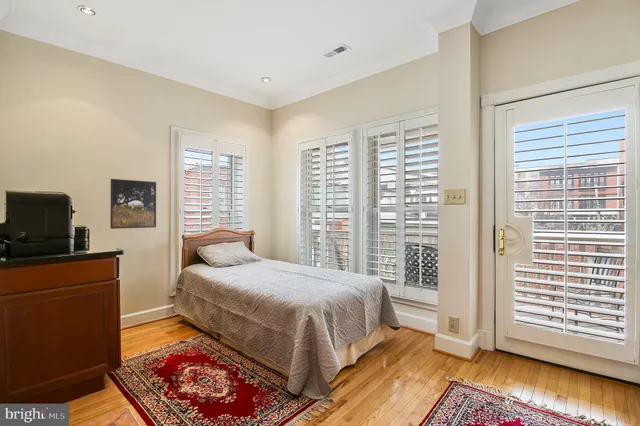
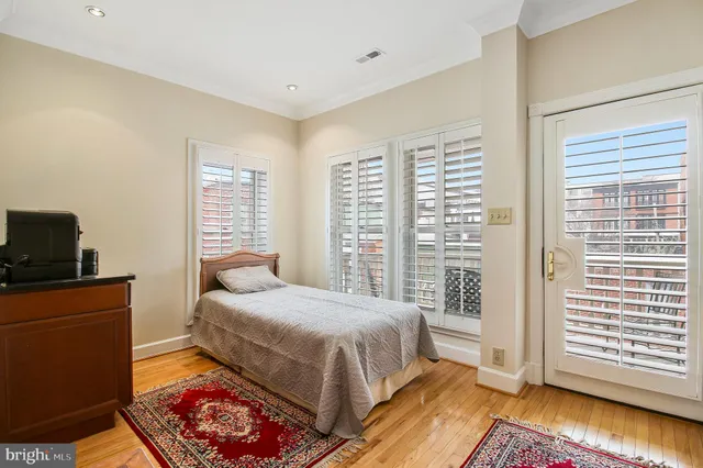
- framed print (134, 204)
